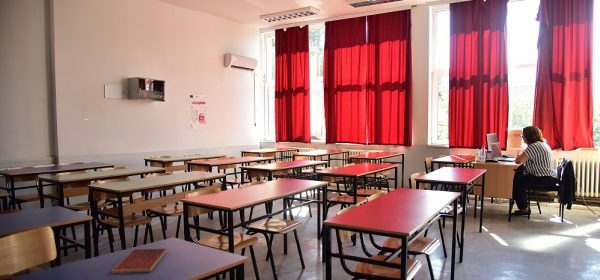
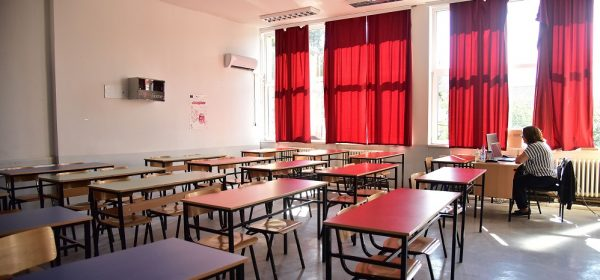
- emblem plaque (141, 259)
